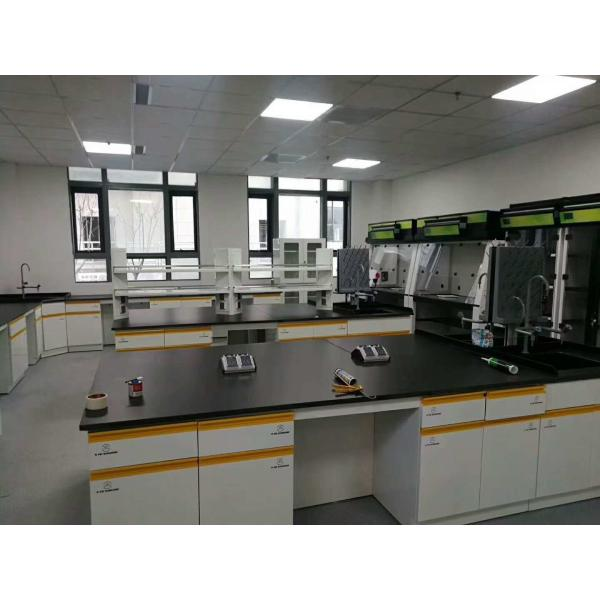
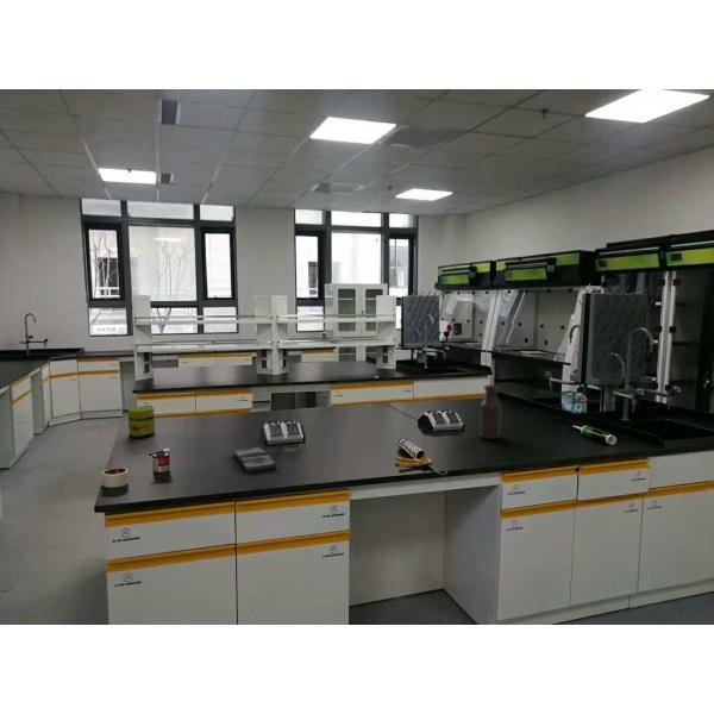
+ jar (140, 422)
+ diary (253, 457)
+ bottle (490, 411)
